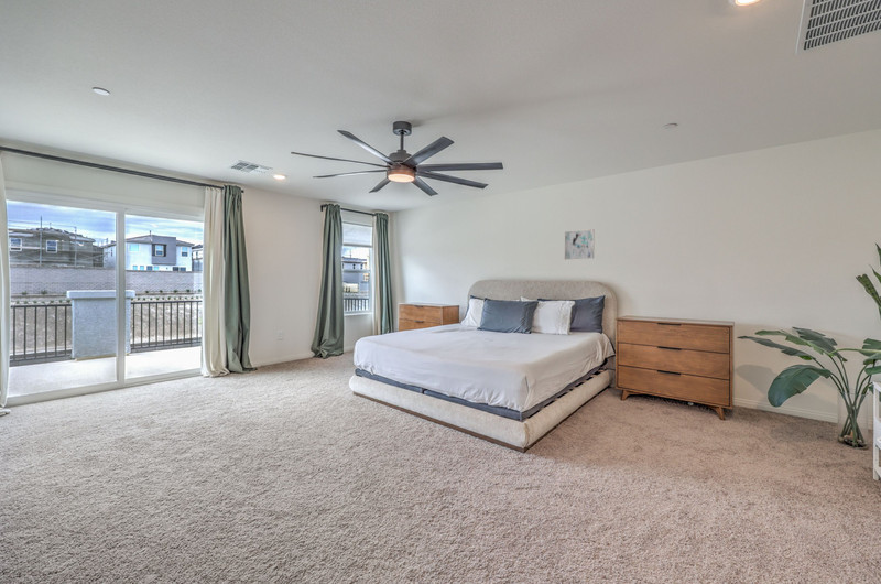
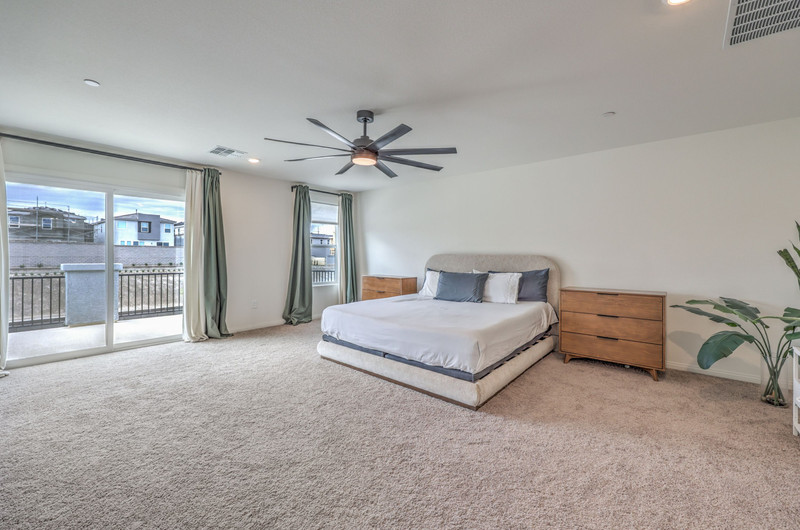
- wall art (578, 245)
